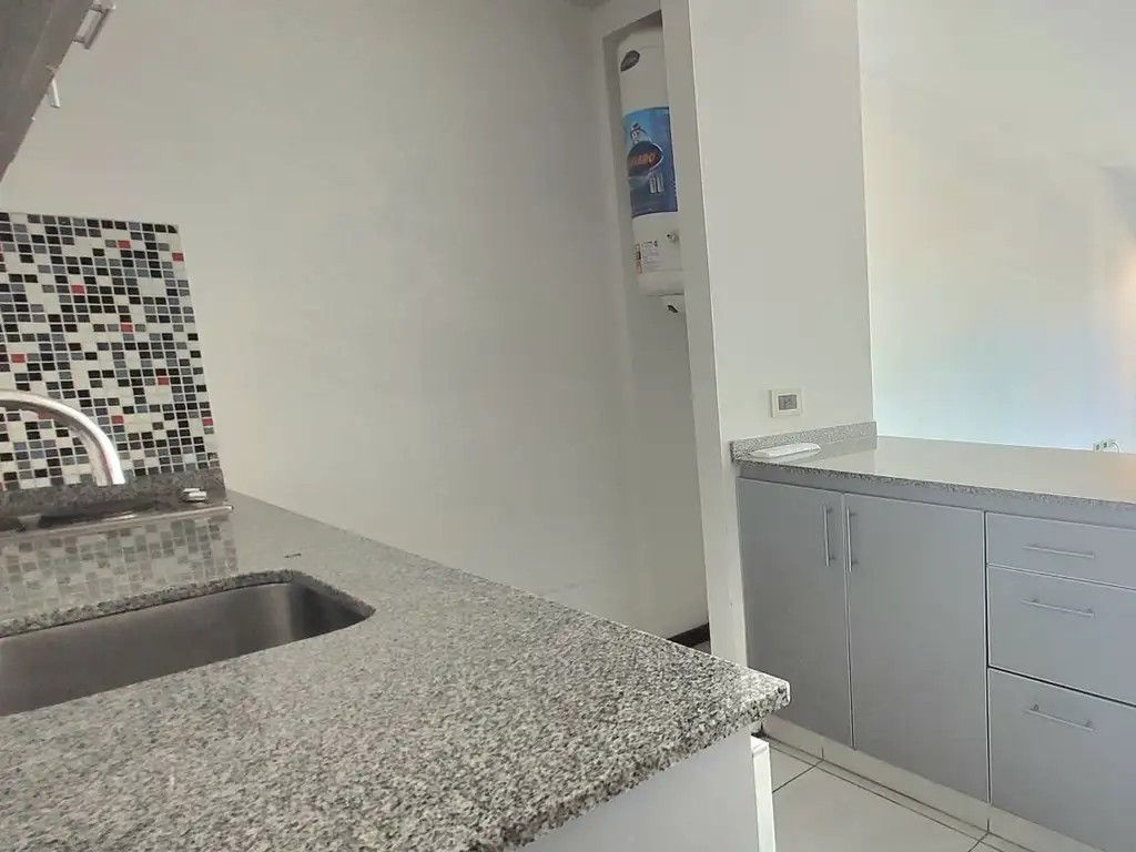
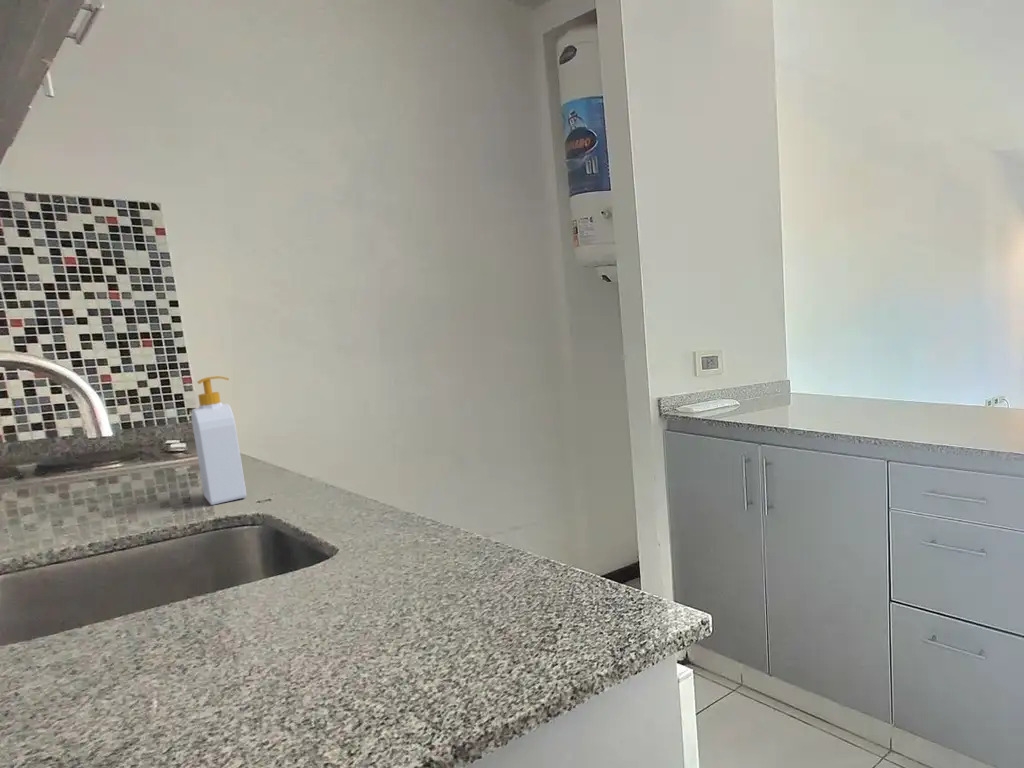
+ soap bottle (217, 437)
